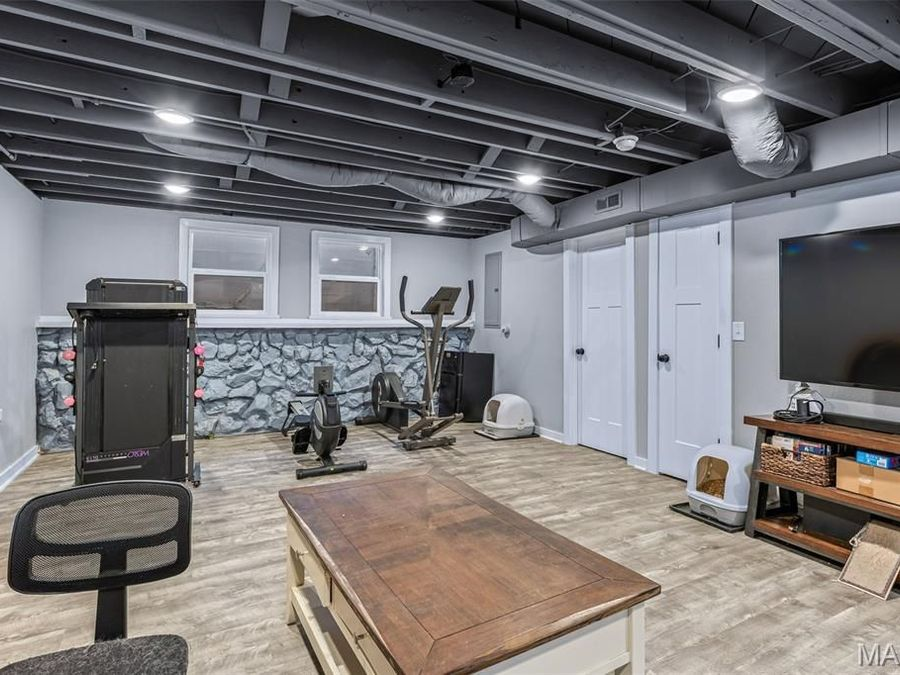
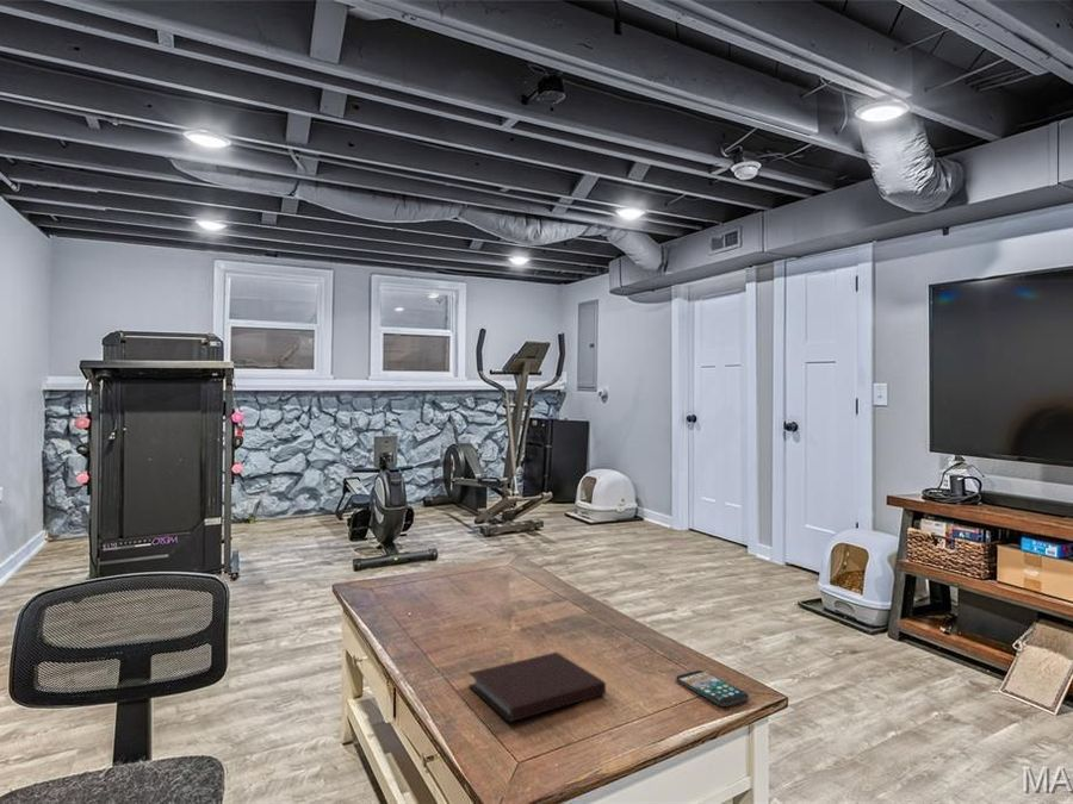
+ smartphone (711, 687)
+ notebook (535, 684)
